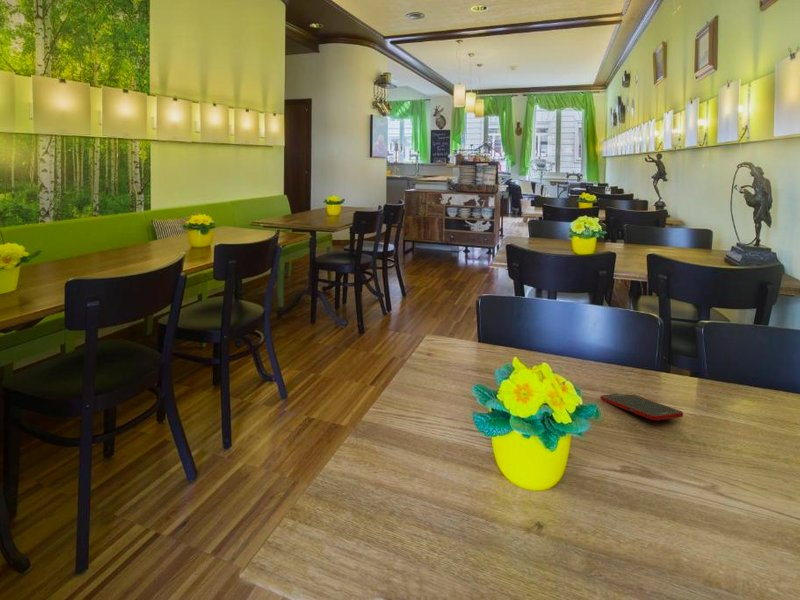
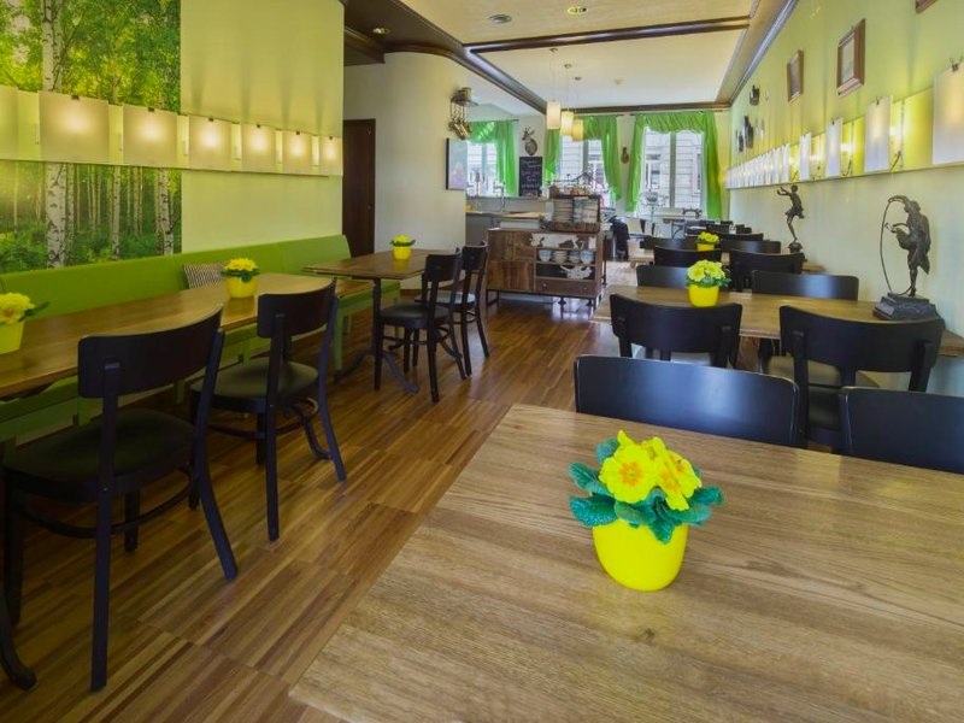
- cell phone (639, 405)
